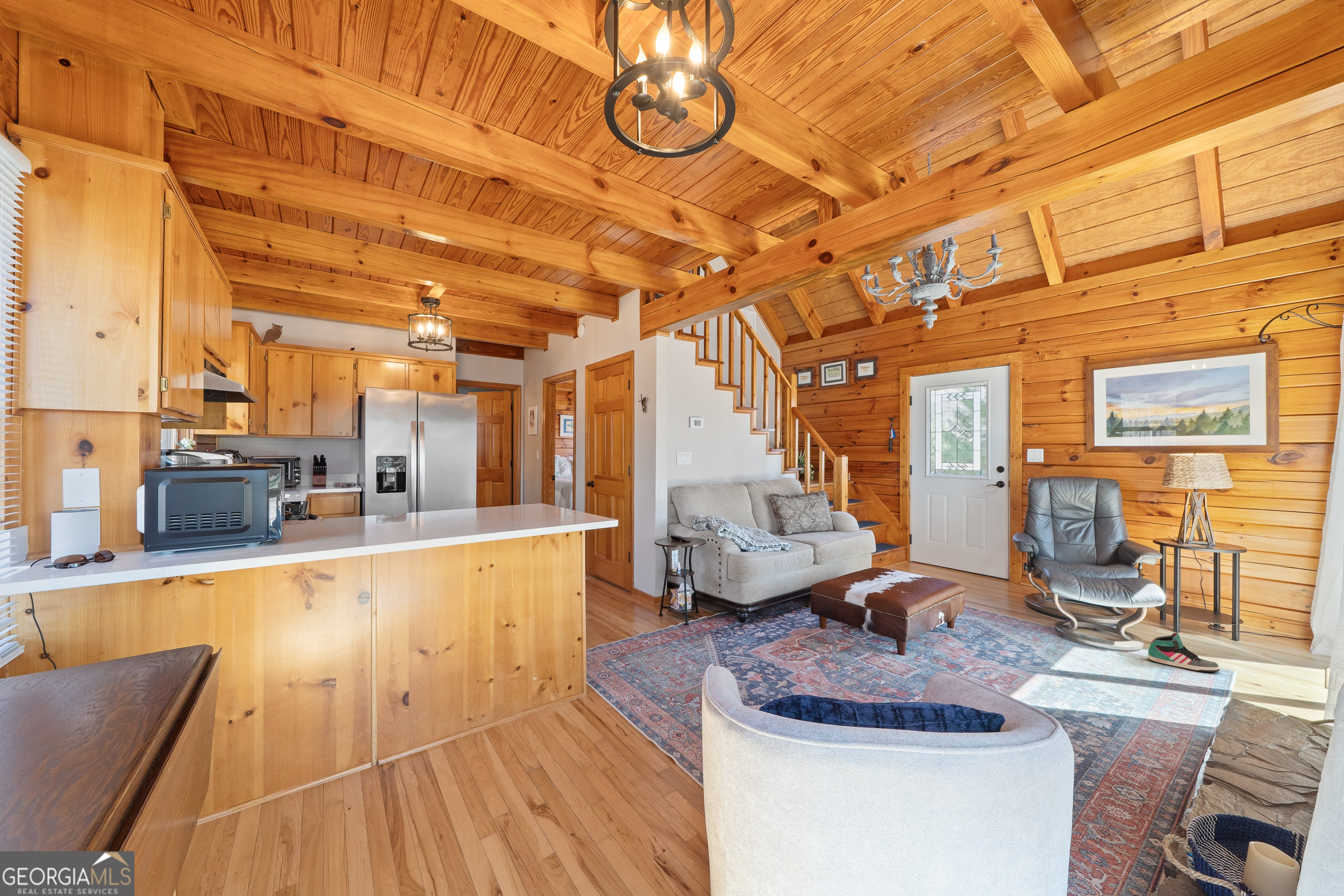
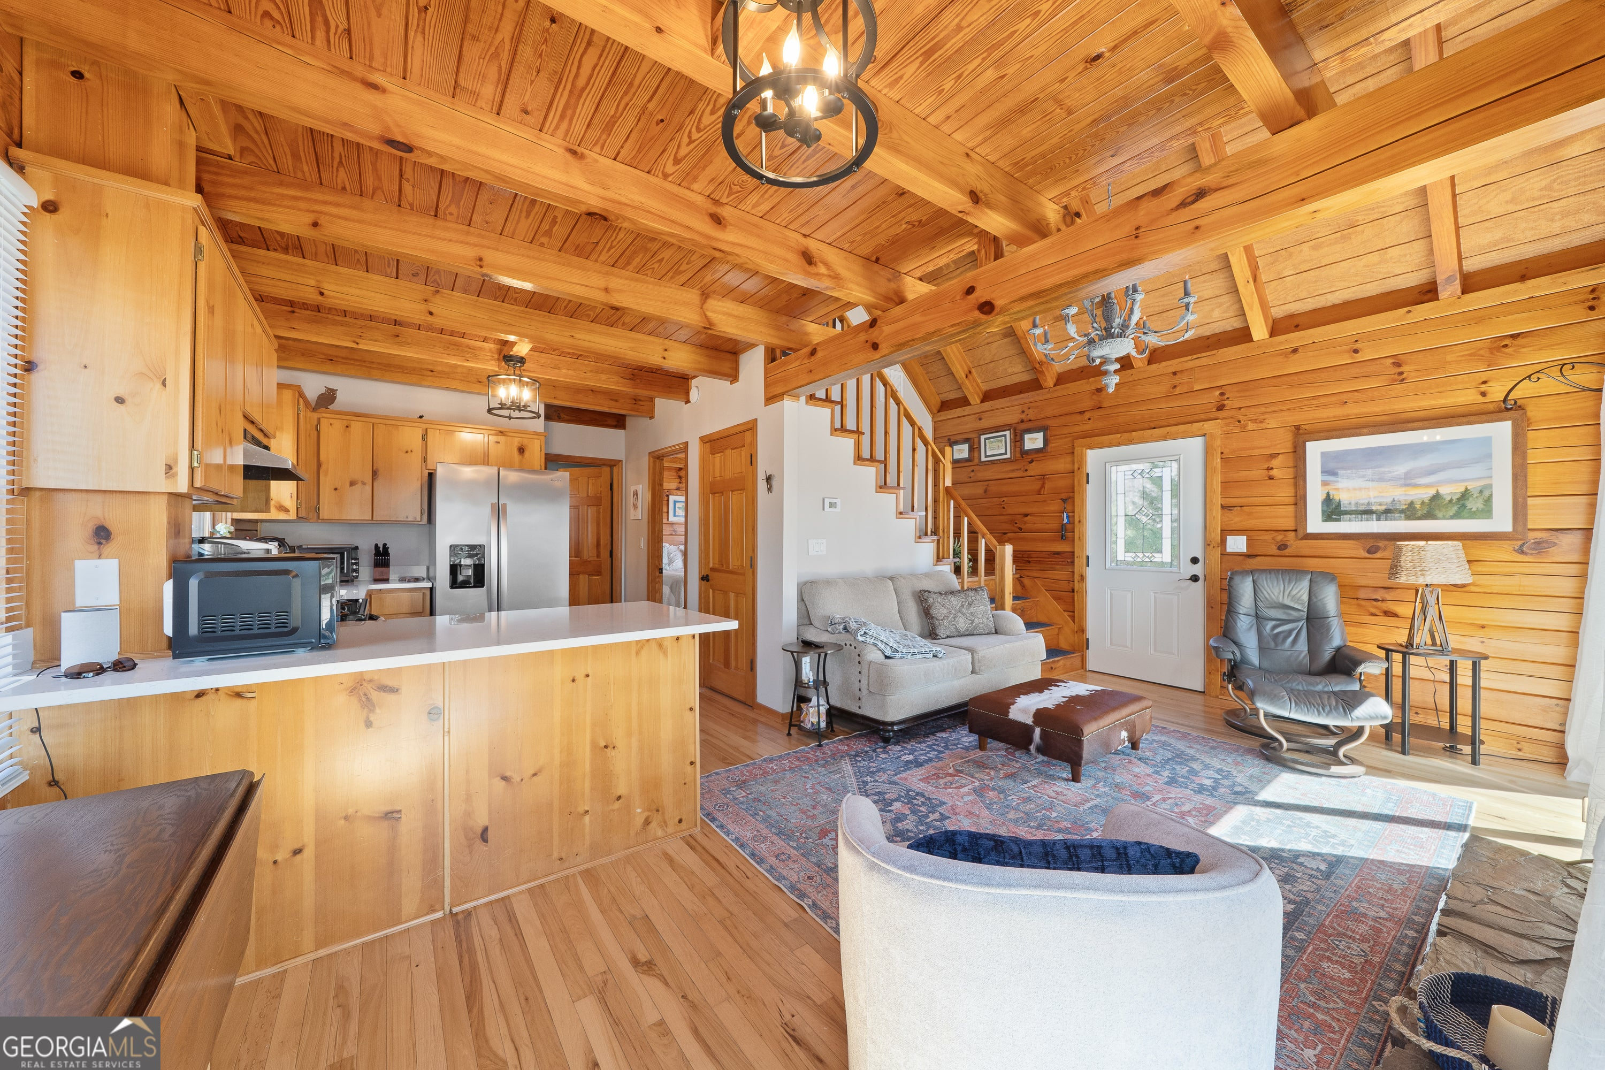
- sneaker (1182, 650)
